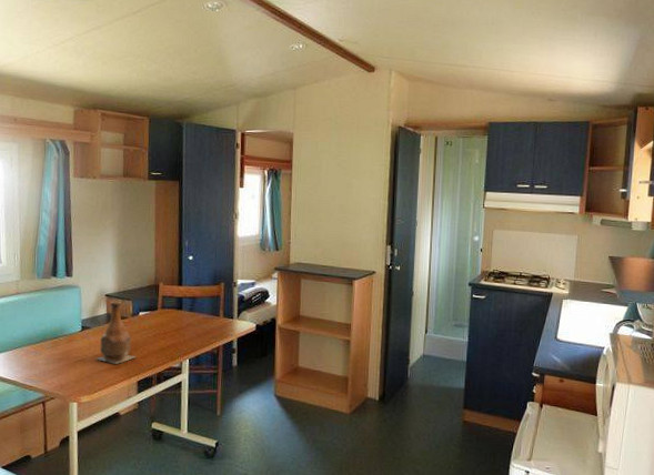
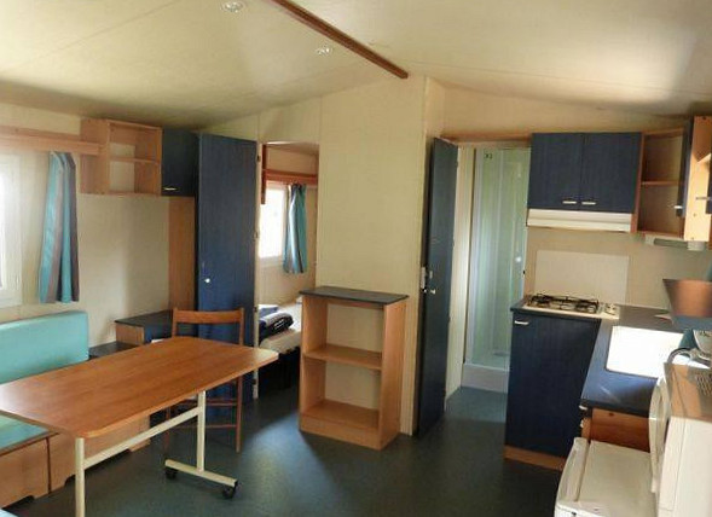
- bottle (115, 330)
